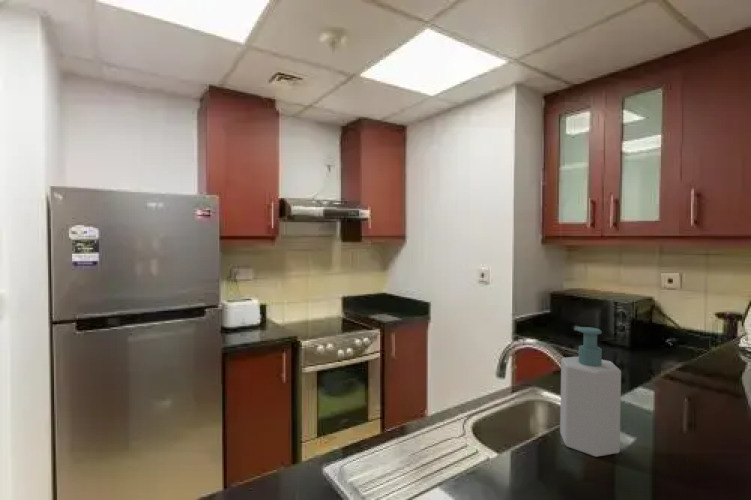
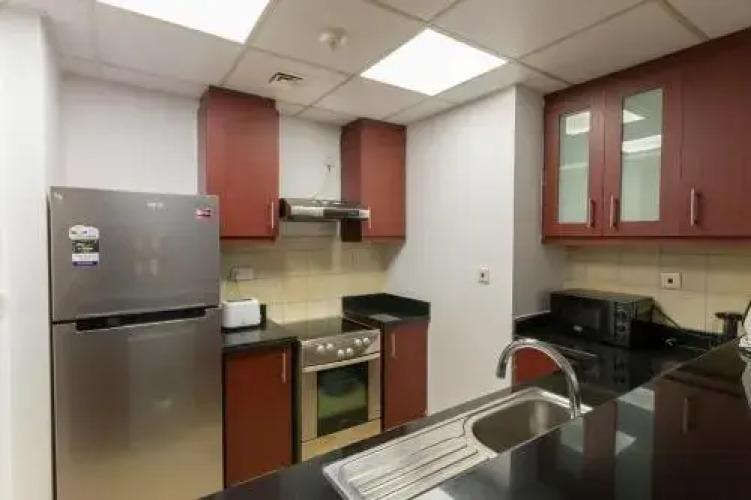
- soap bottle (589, 386)
